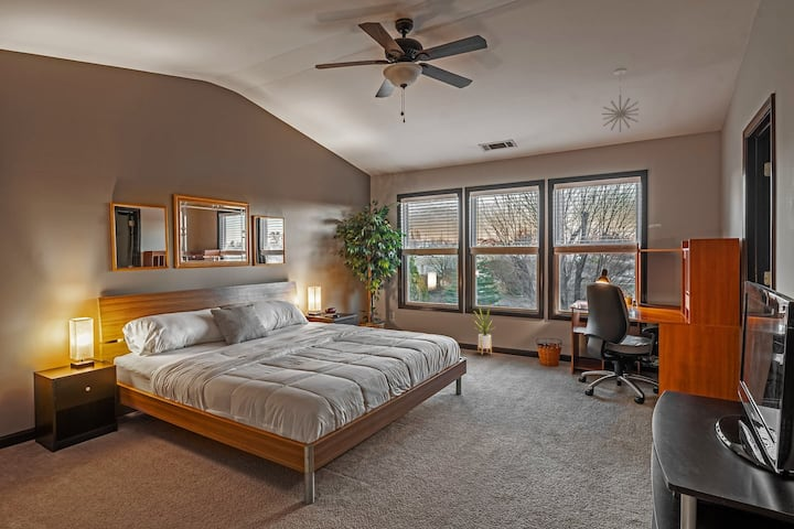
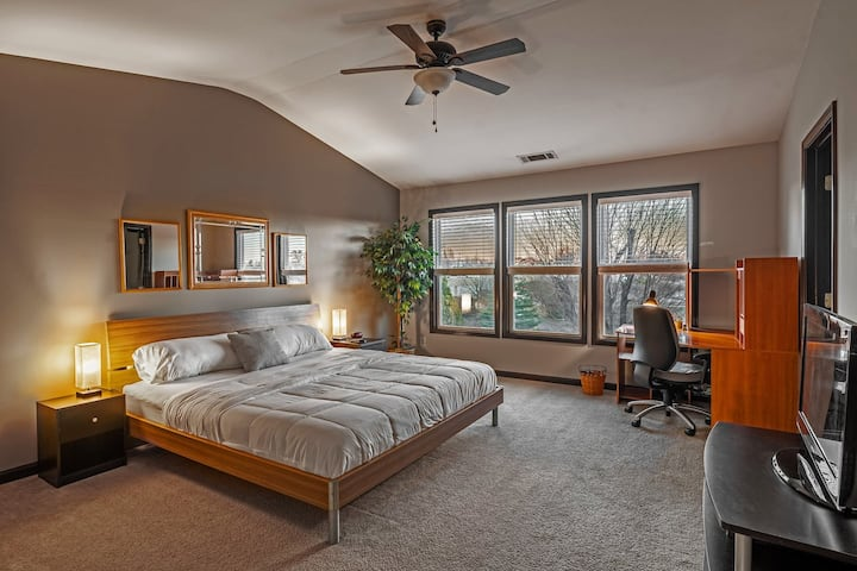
- house plant (484, 328)
- pendant light (620, 100)
